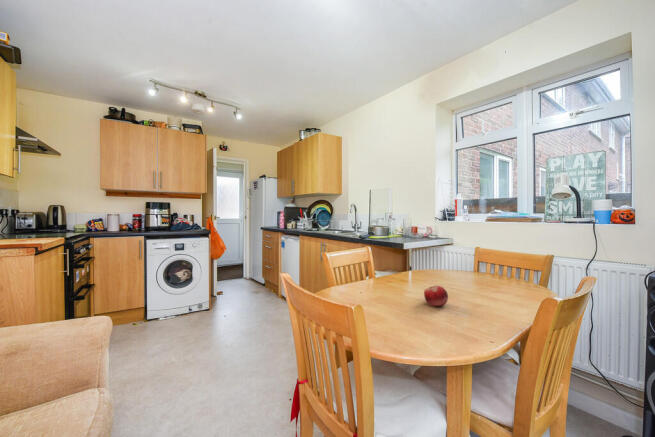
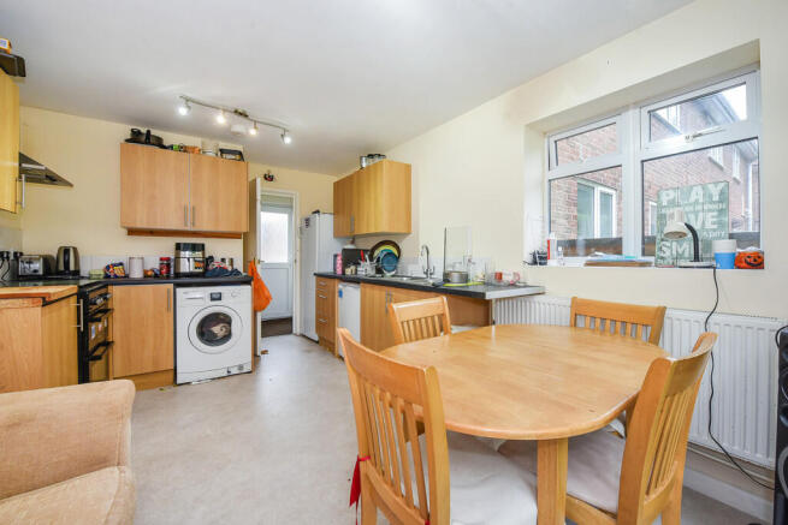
- fruit (435, 295)
